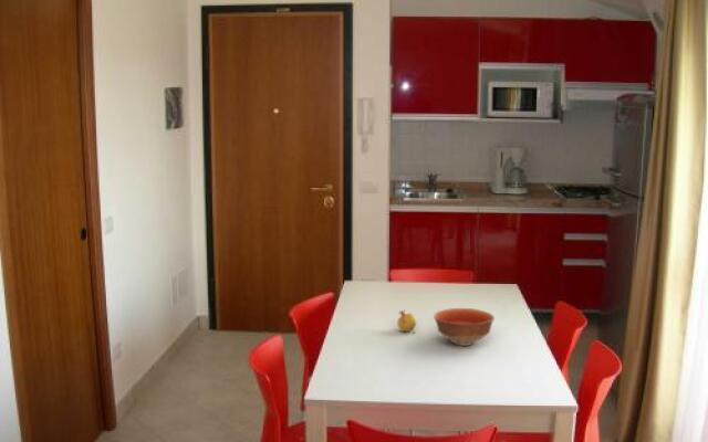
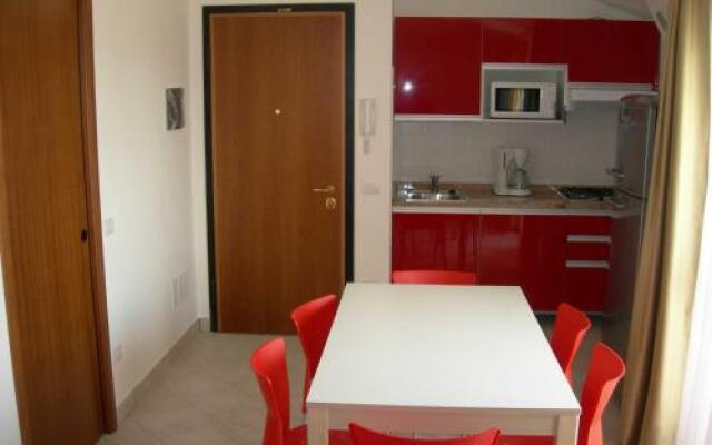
- bowl (462, 328)
- fruit (406, 320)
